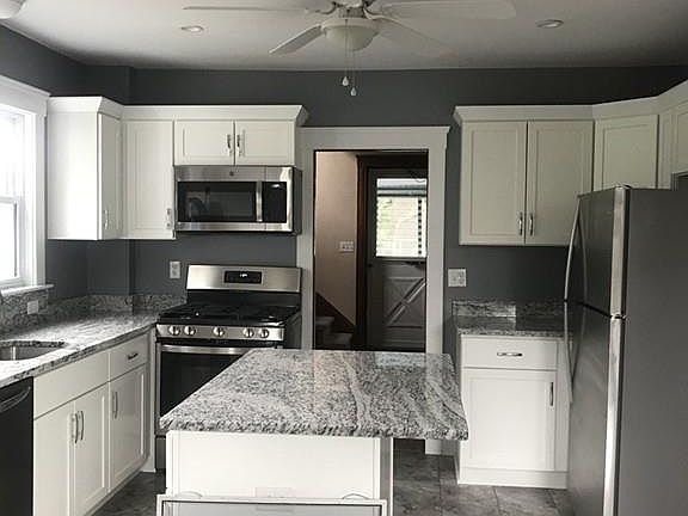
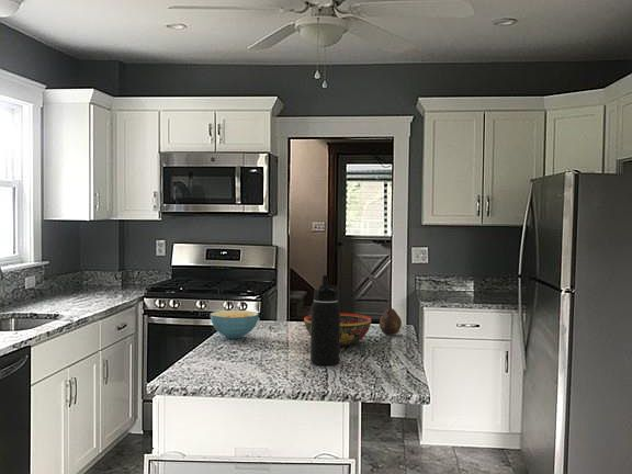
+ water bottle (326, 319)
+ bowl (340, 330)
+ cereal bowl (234, 325)
+ fruit (390, 320)
